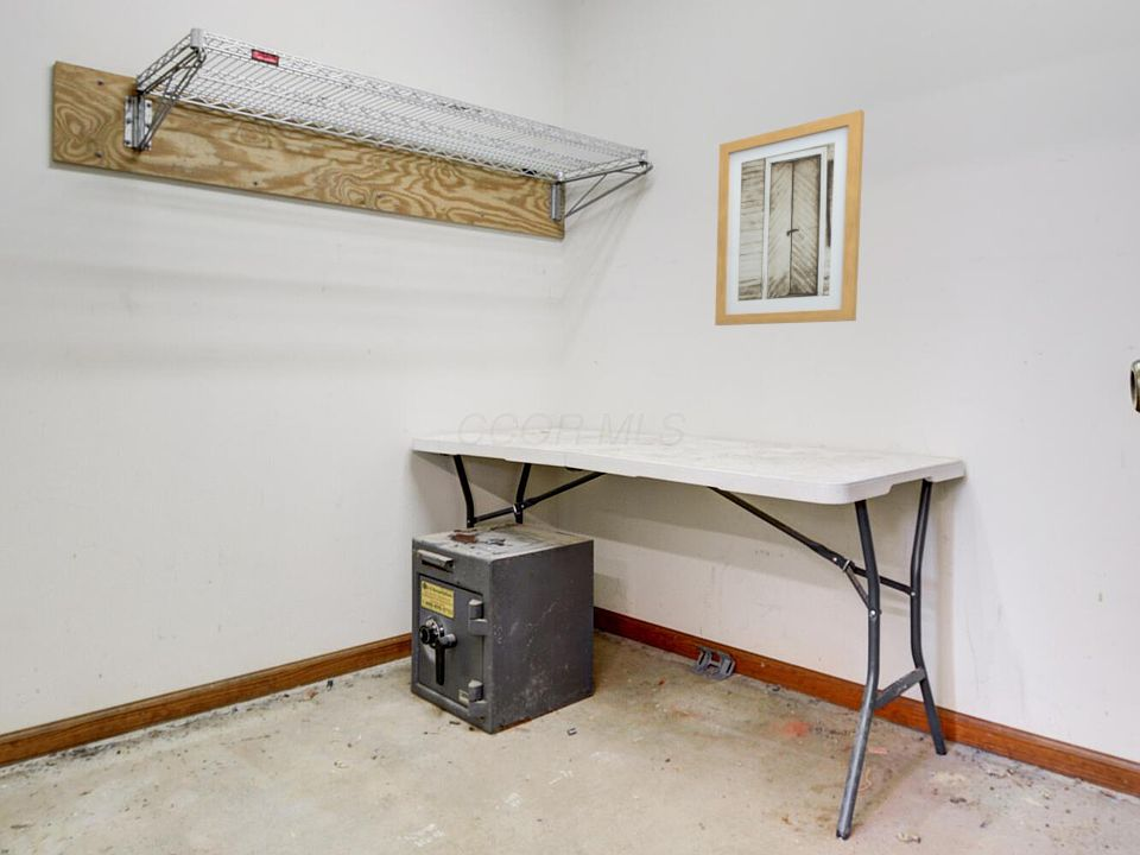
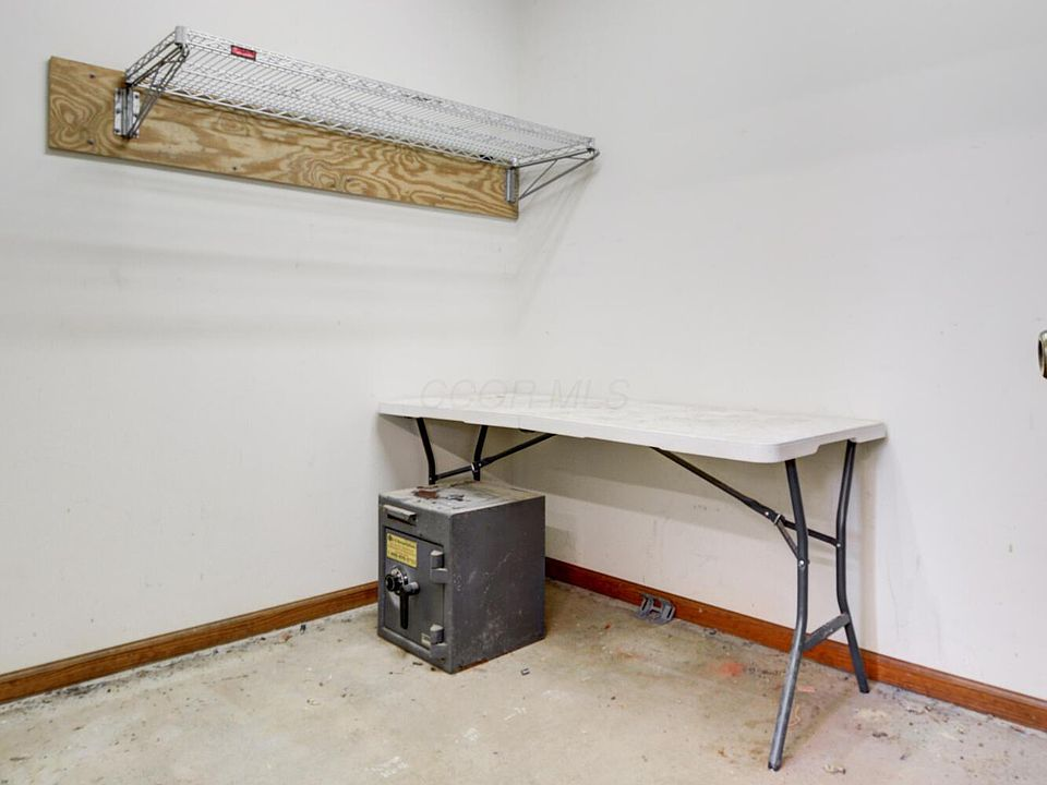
- wall art (783, 227)
